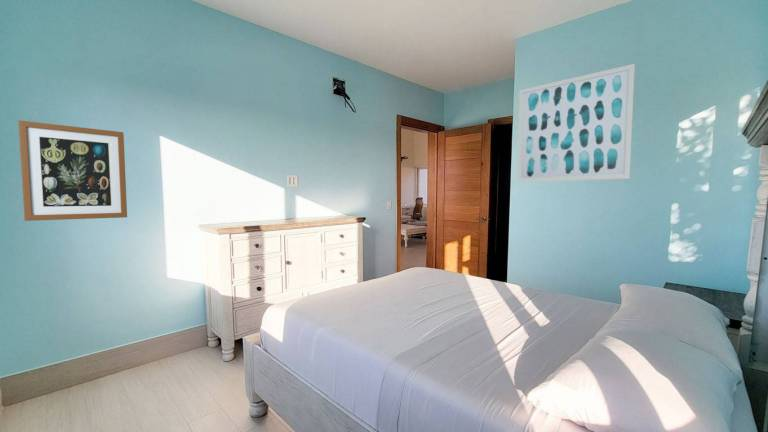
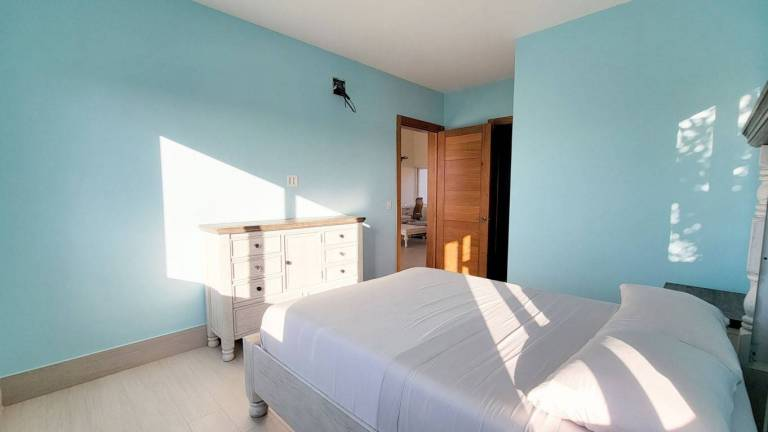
- wall art (569, 130)
- wall art (77, 173)
